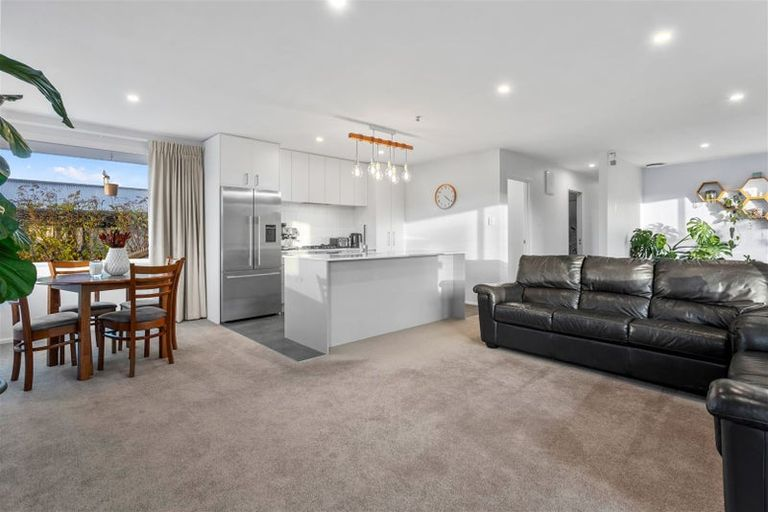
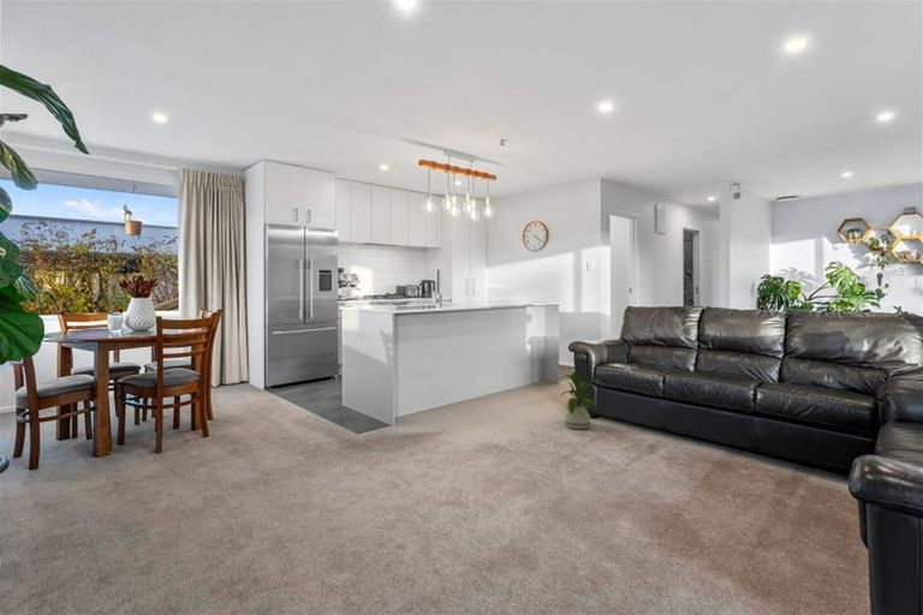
+ house plant (582, 396)
